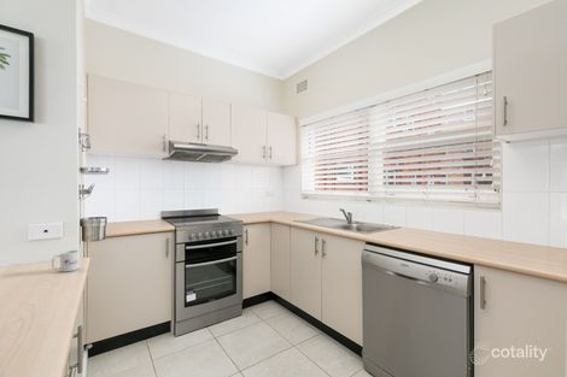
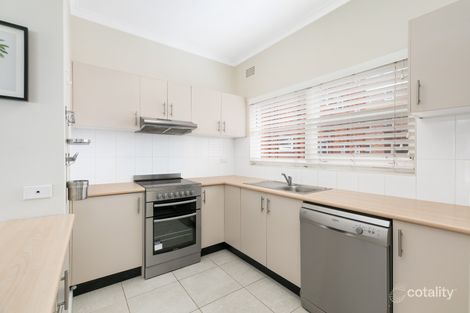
- mug (65, 260)
